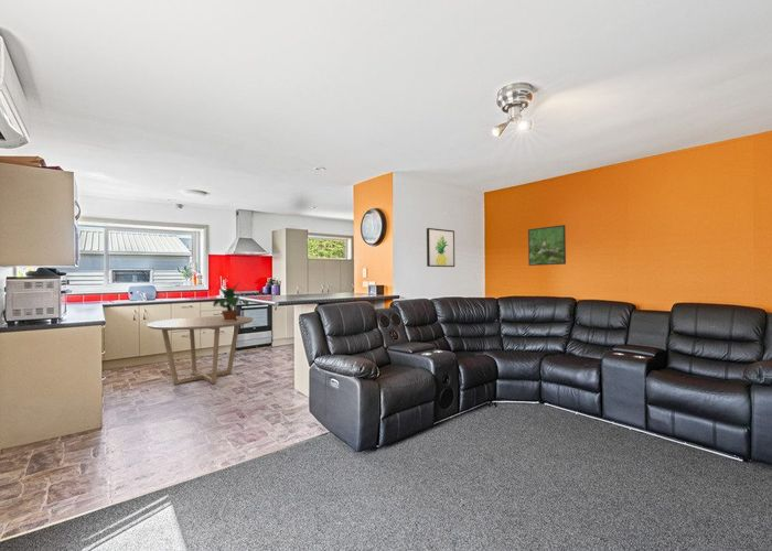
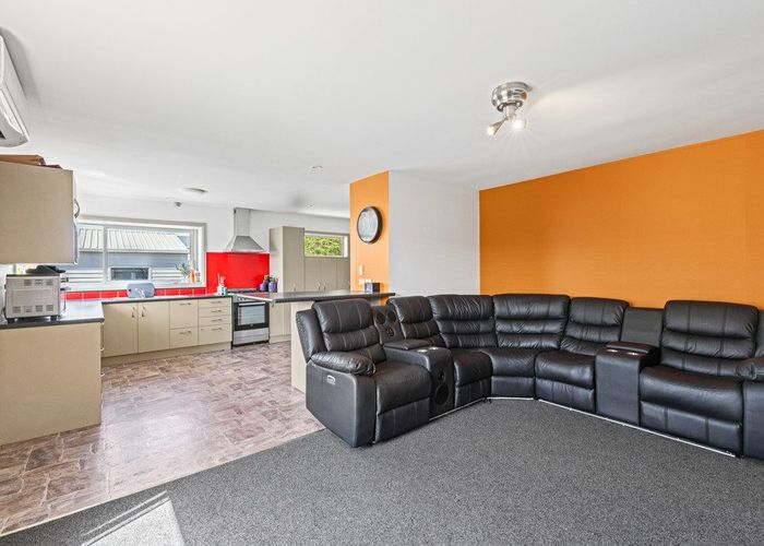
- dining table (194, 349)
- wall art (440, 248)
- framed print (546, 246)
- potted plant (229, 300)
